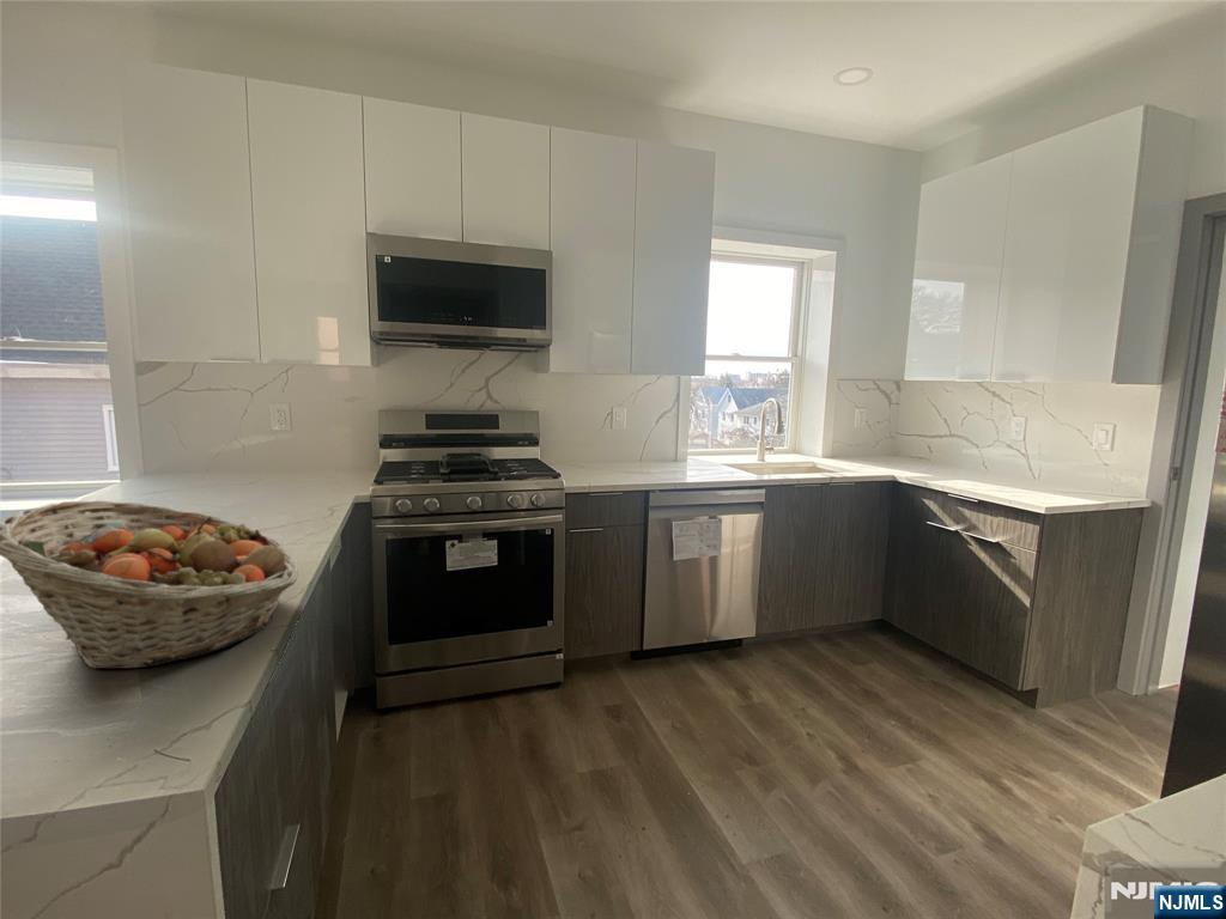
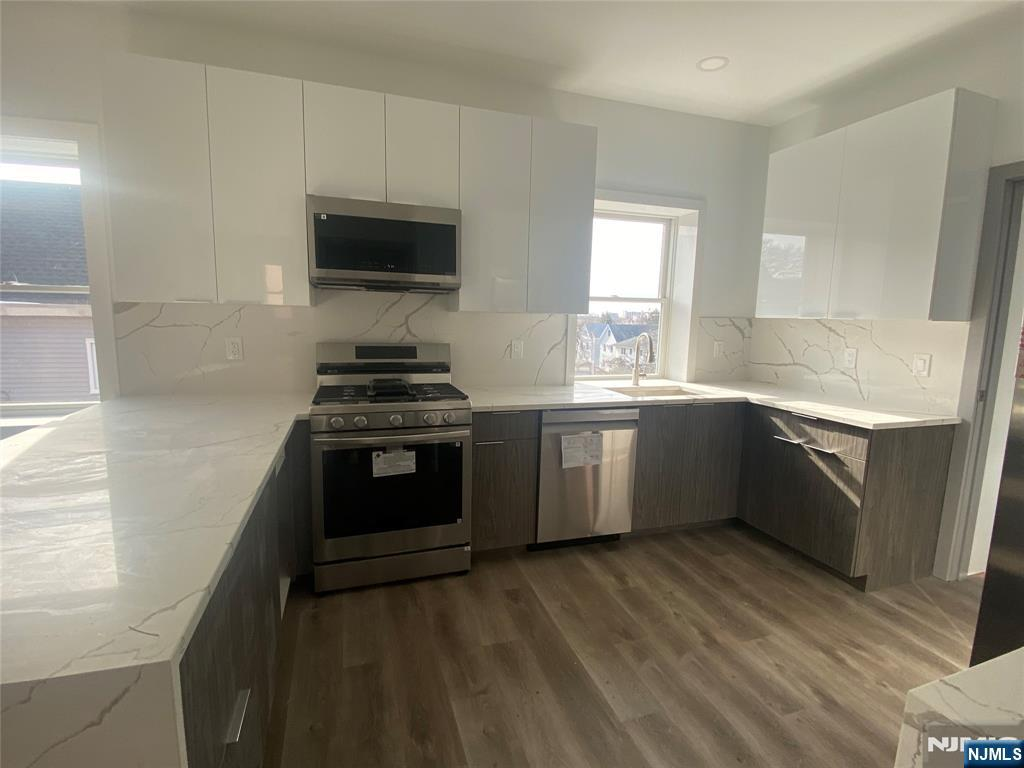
- fruit basket (165, 566)
